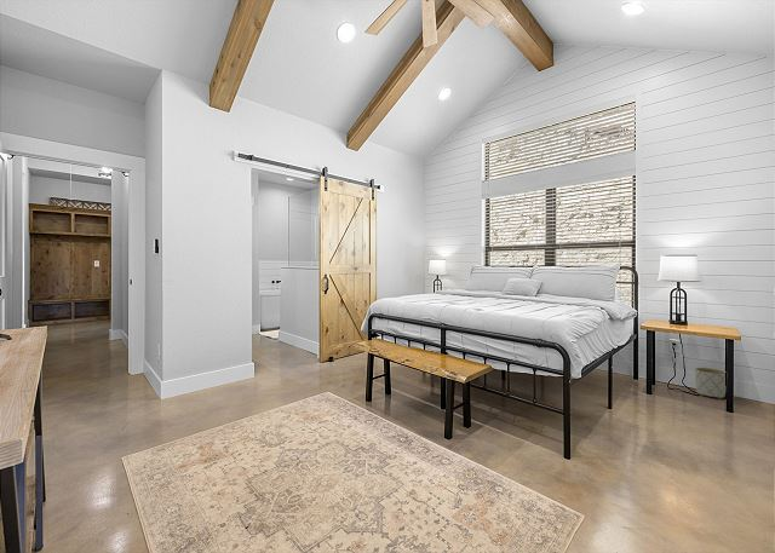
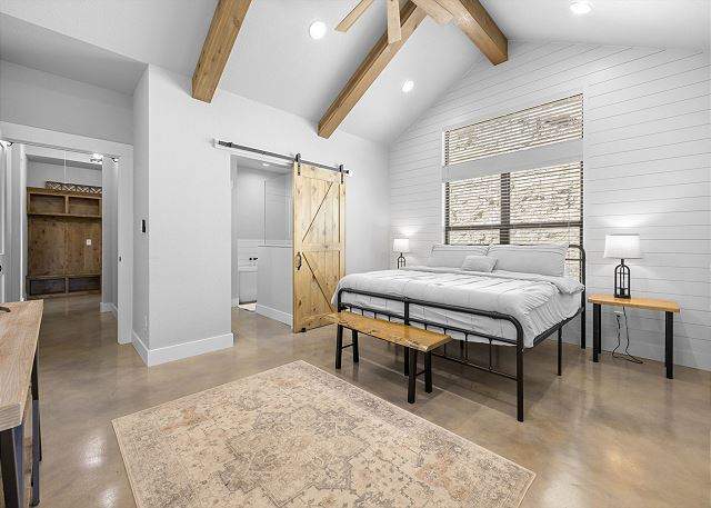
- planter (710, 382)
